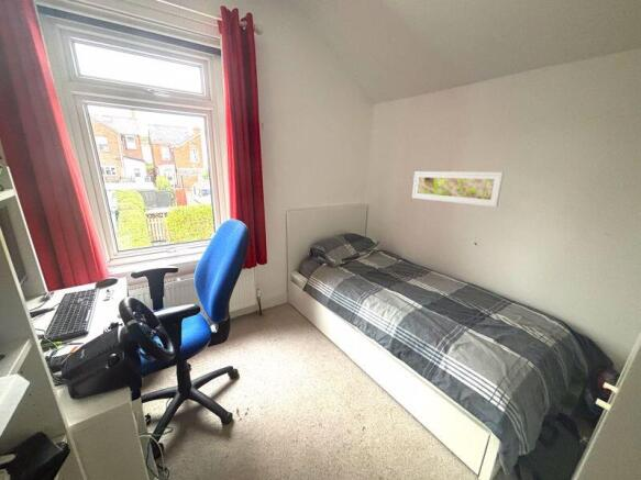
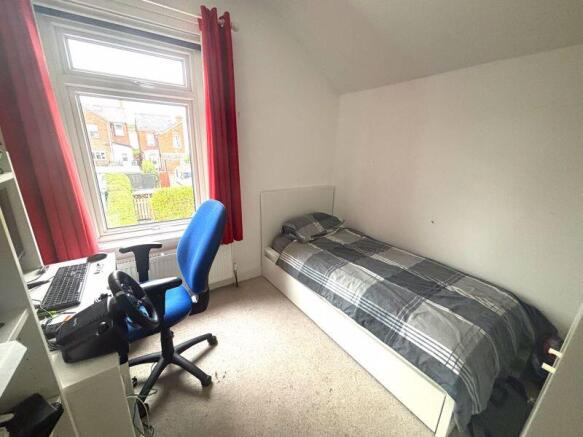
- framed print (451, 187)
